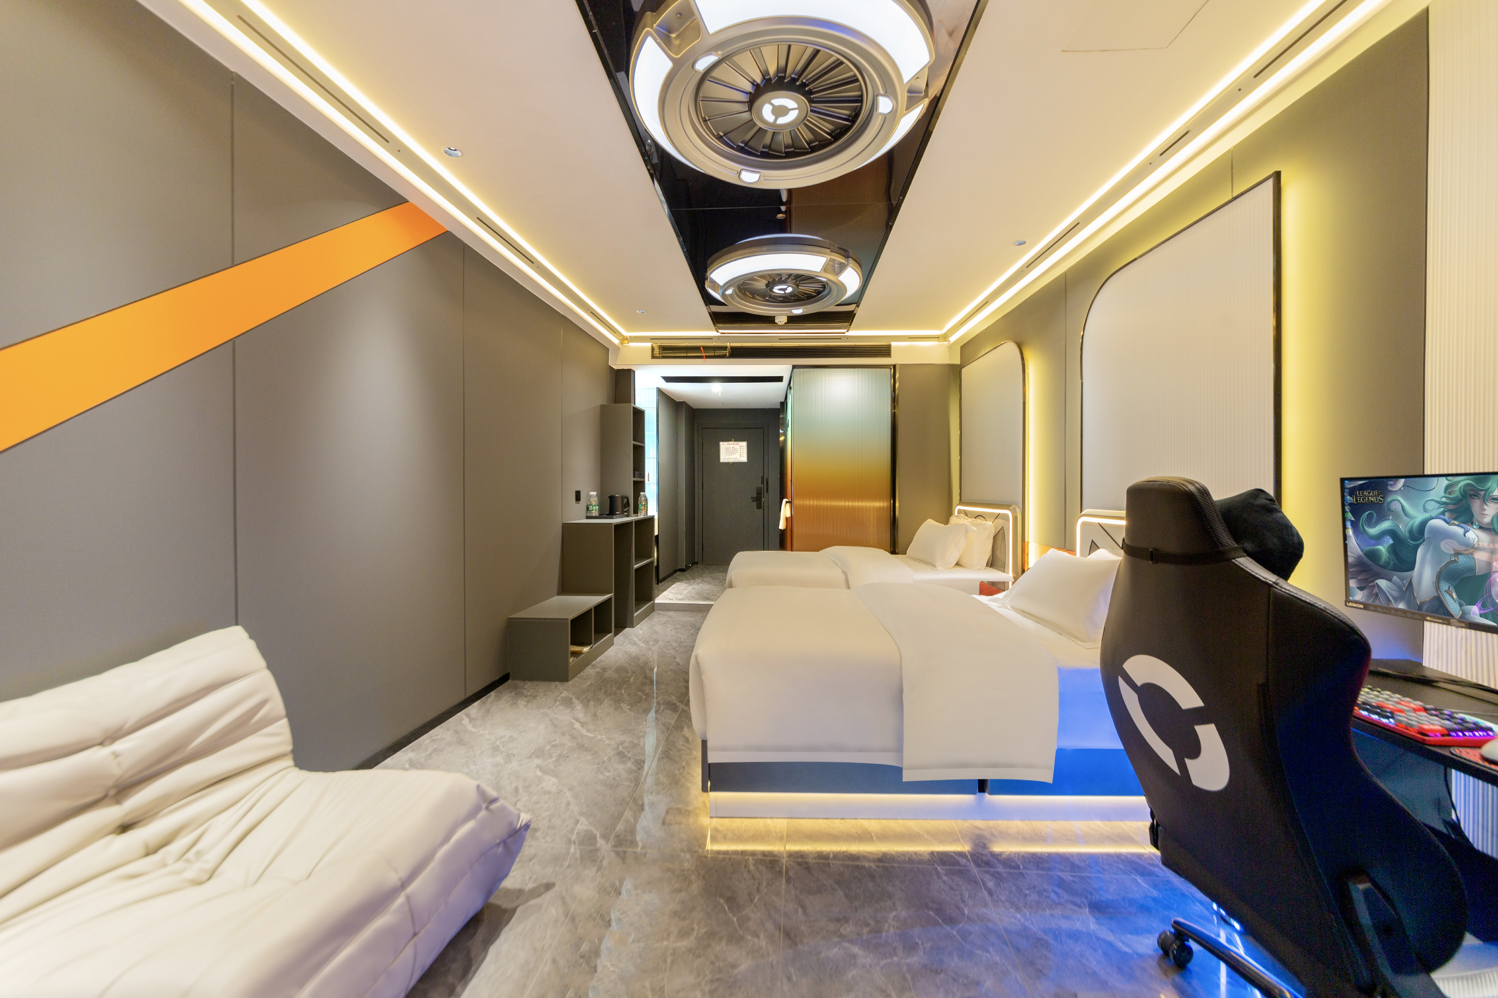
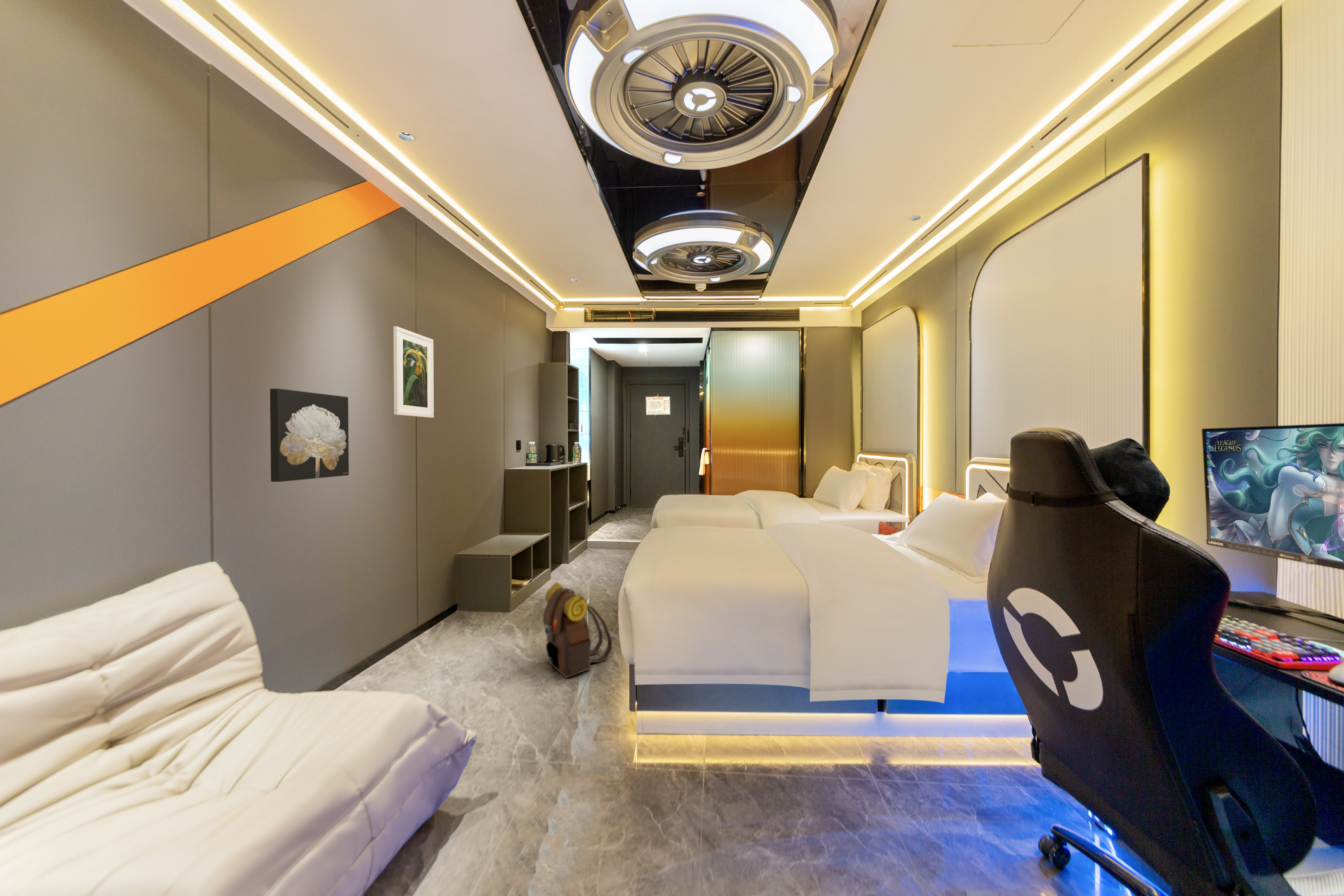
+ wall art (312, 436)
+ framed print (415, 375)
+ backpack (578, 625)
